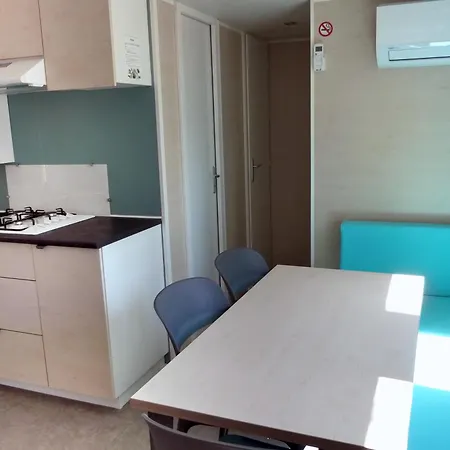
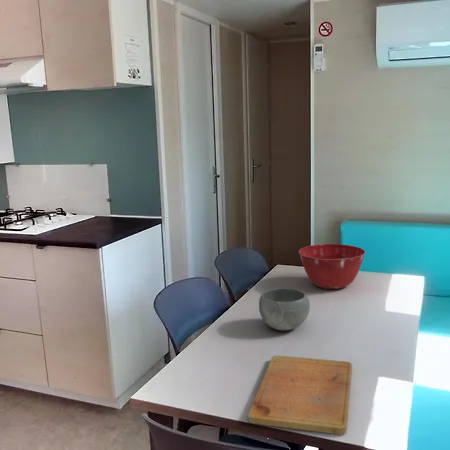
+ bowl (284, 310)
+ mixing bowl (331, 267)
+ cutting board (304, 389)
